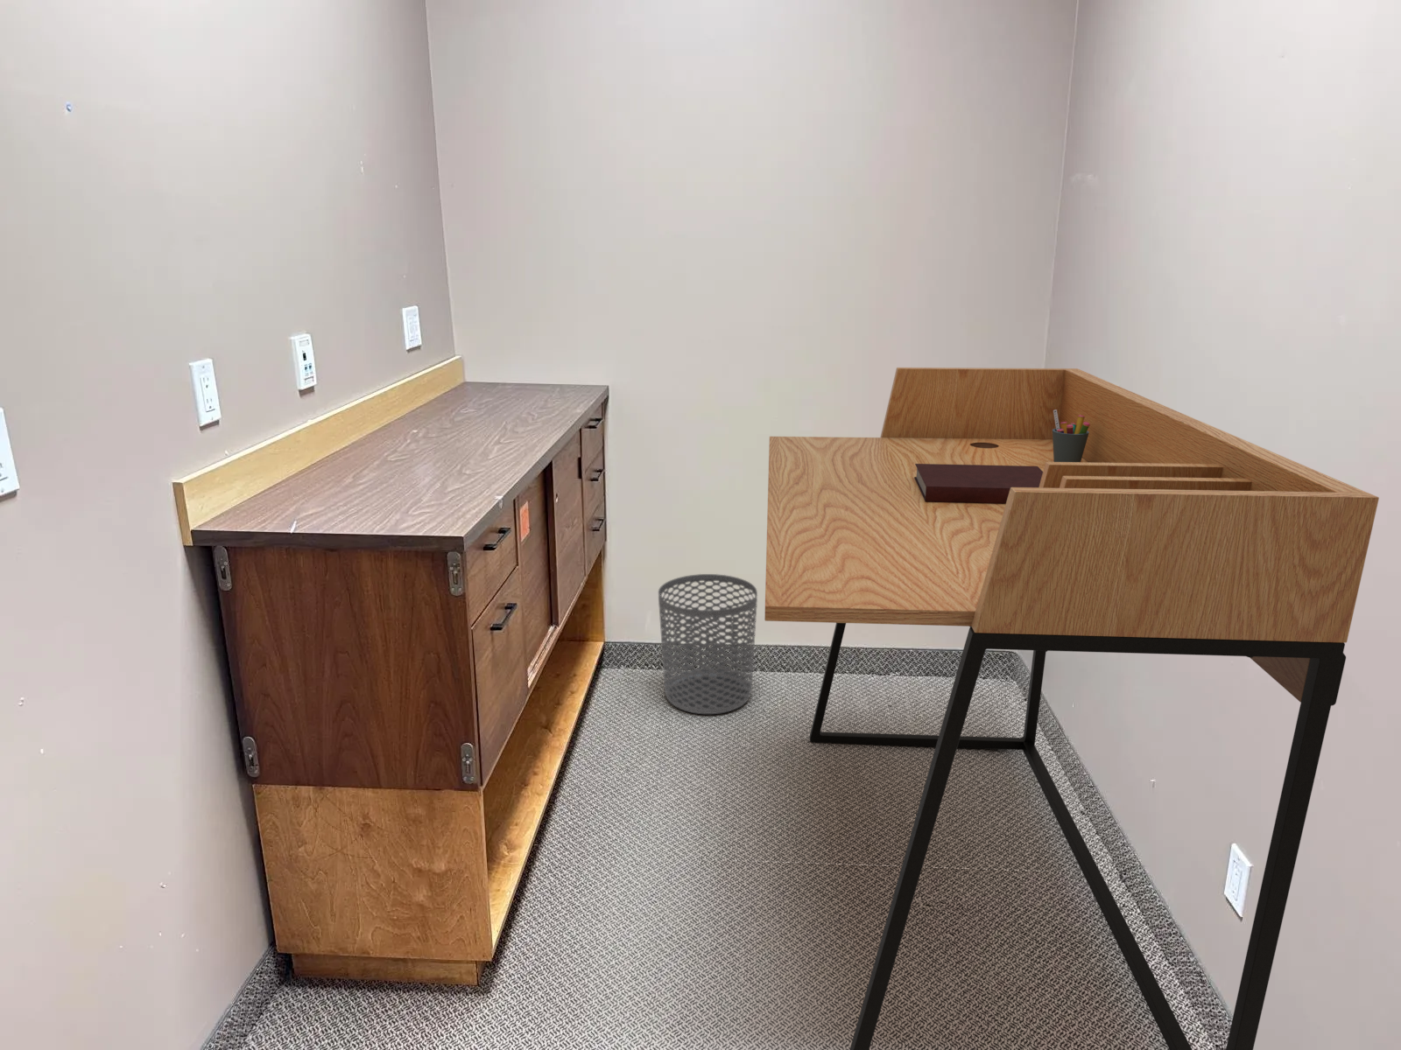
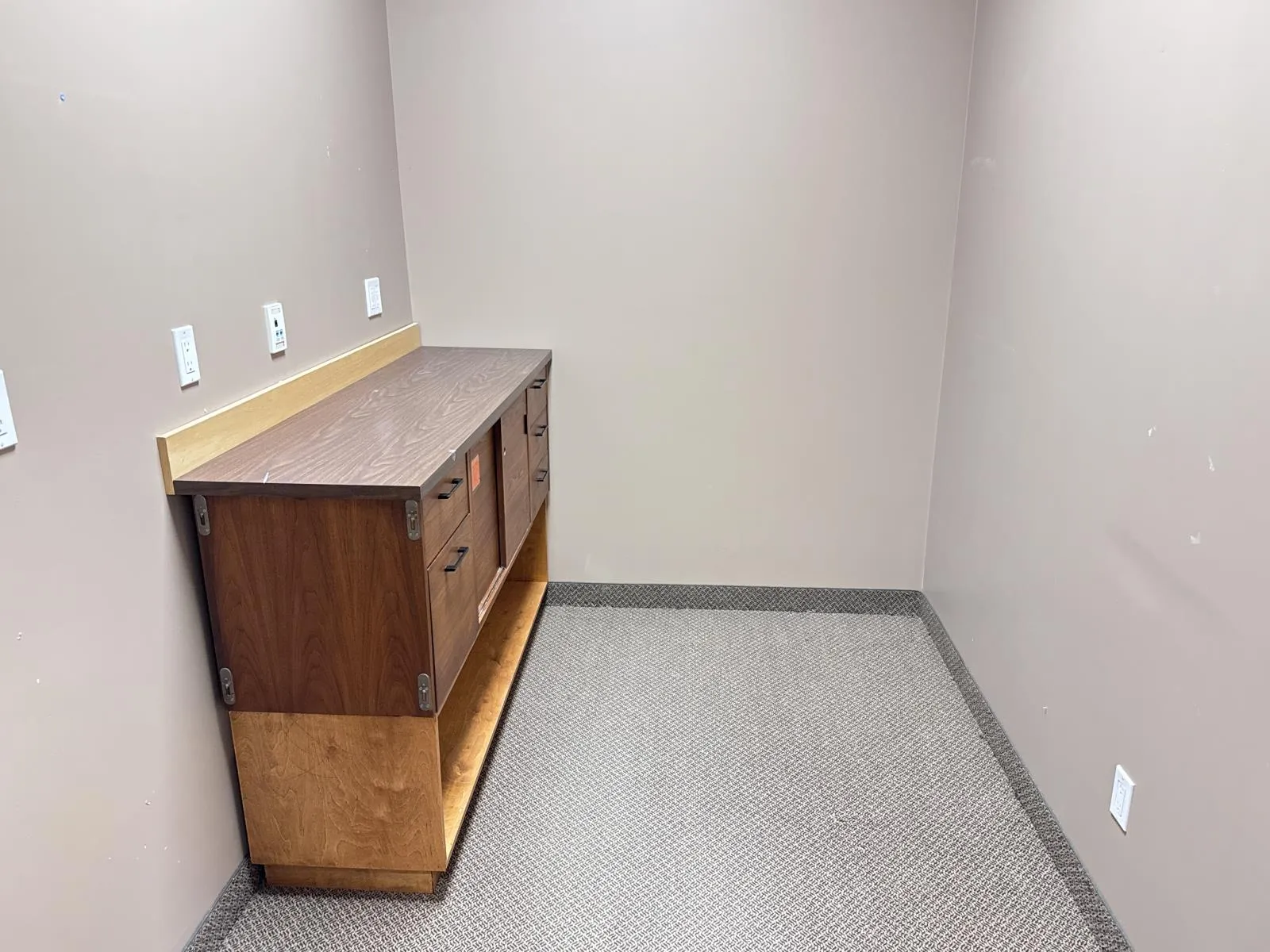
- notebook (983, 482)
- waste bin (707, 644)
- pen holder (1070, 438)
- desk (958, 667)
